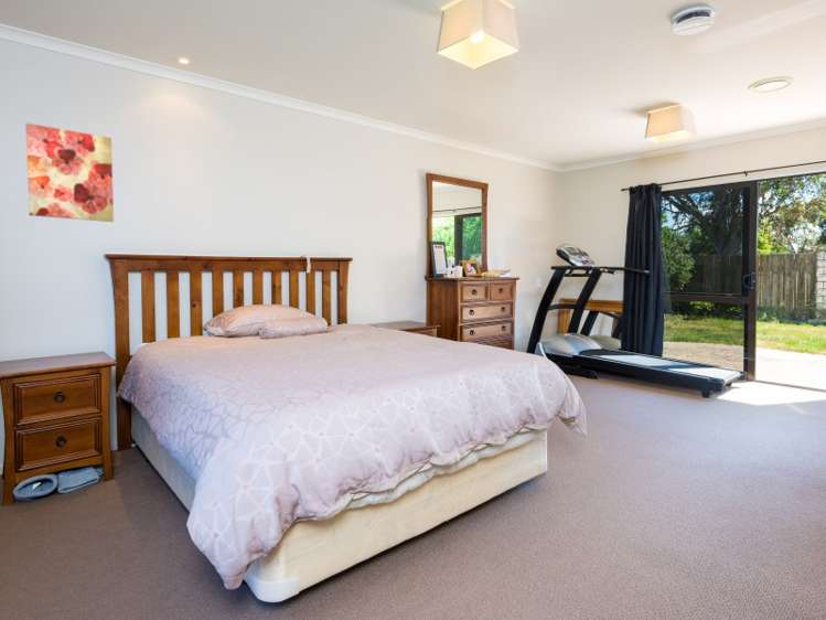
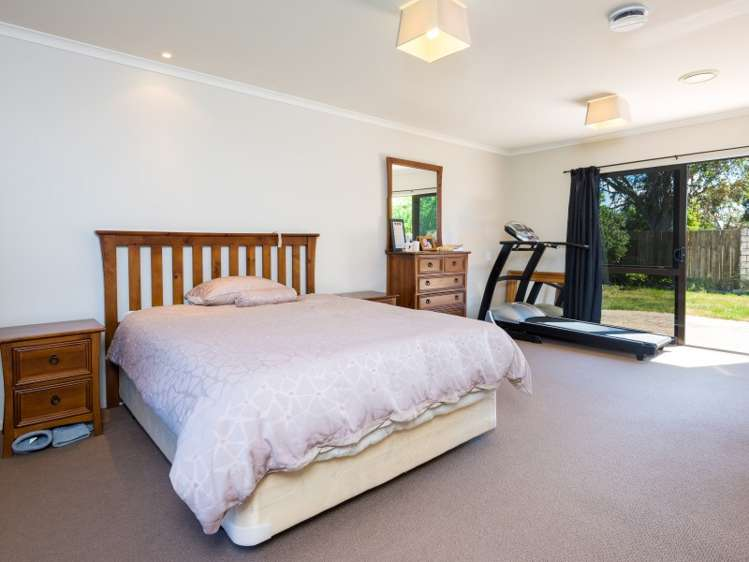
- wall art (72, 174)
